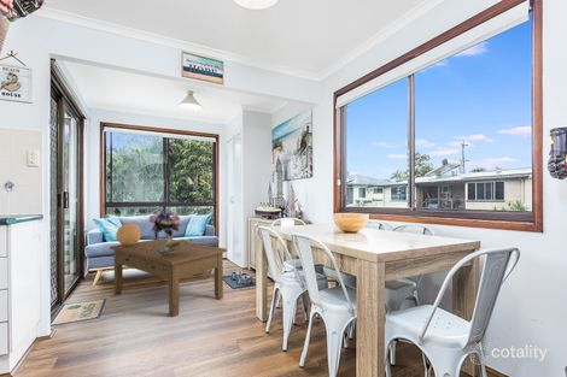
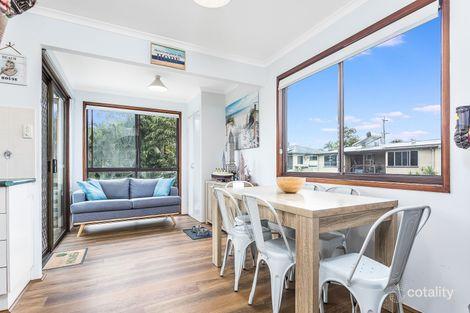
- bouquet (170, 231)
- coffee table (166, 271)
- decorative sphere (128, 234)
